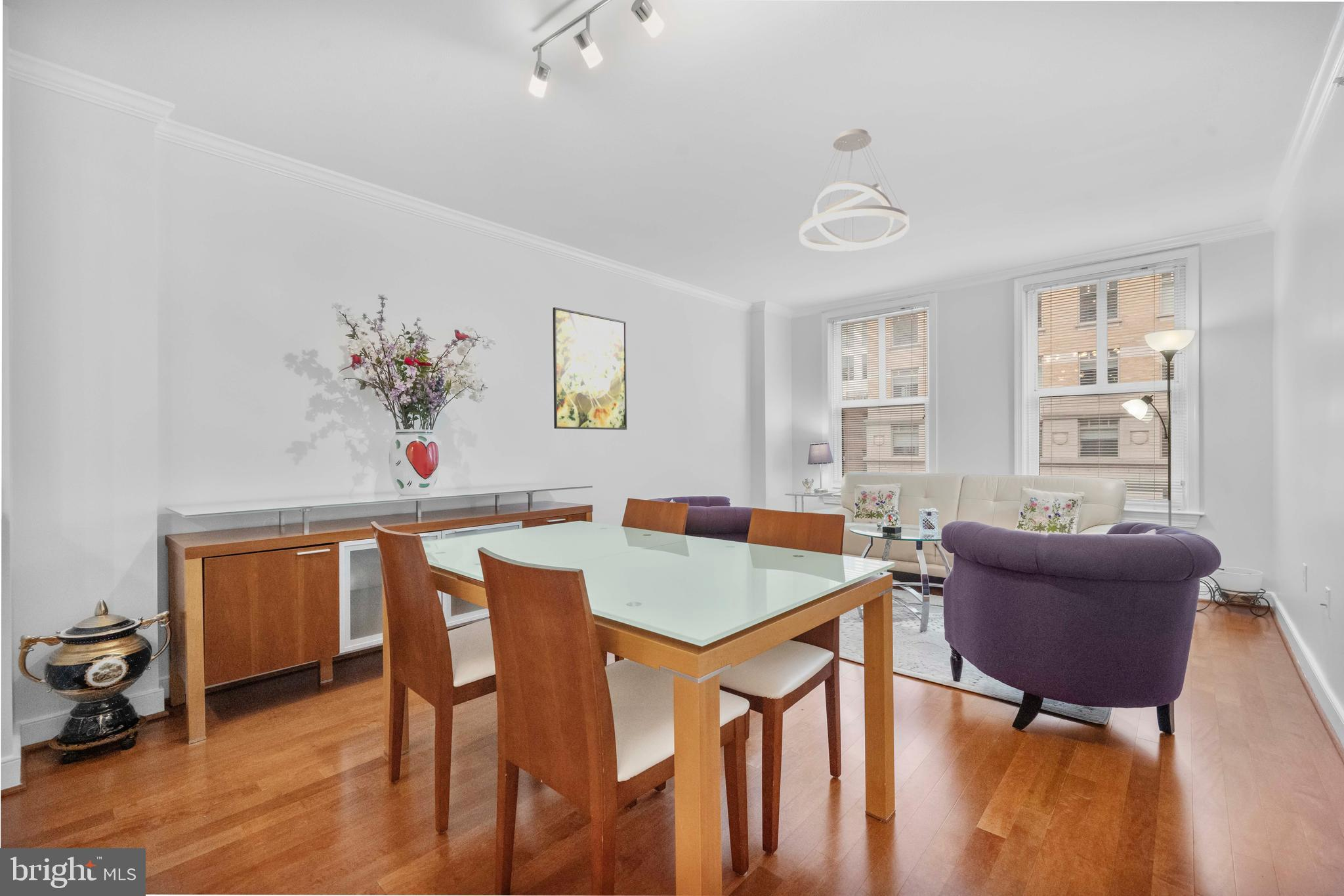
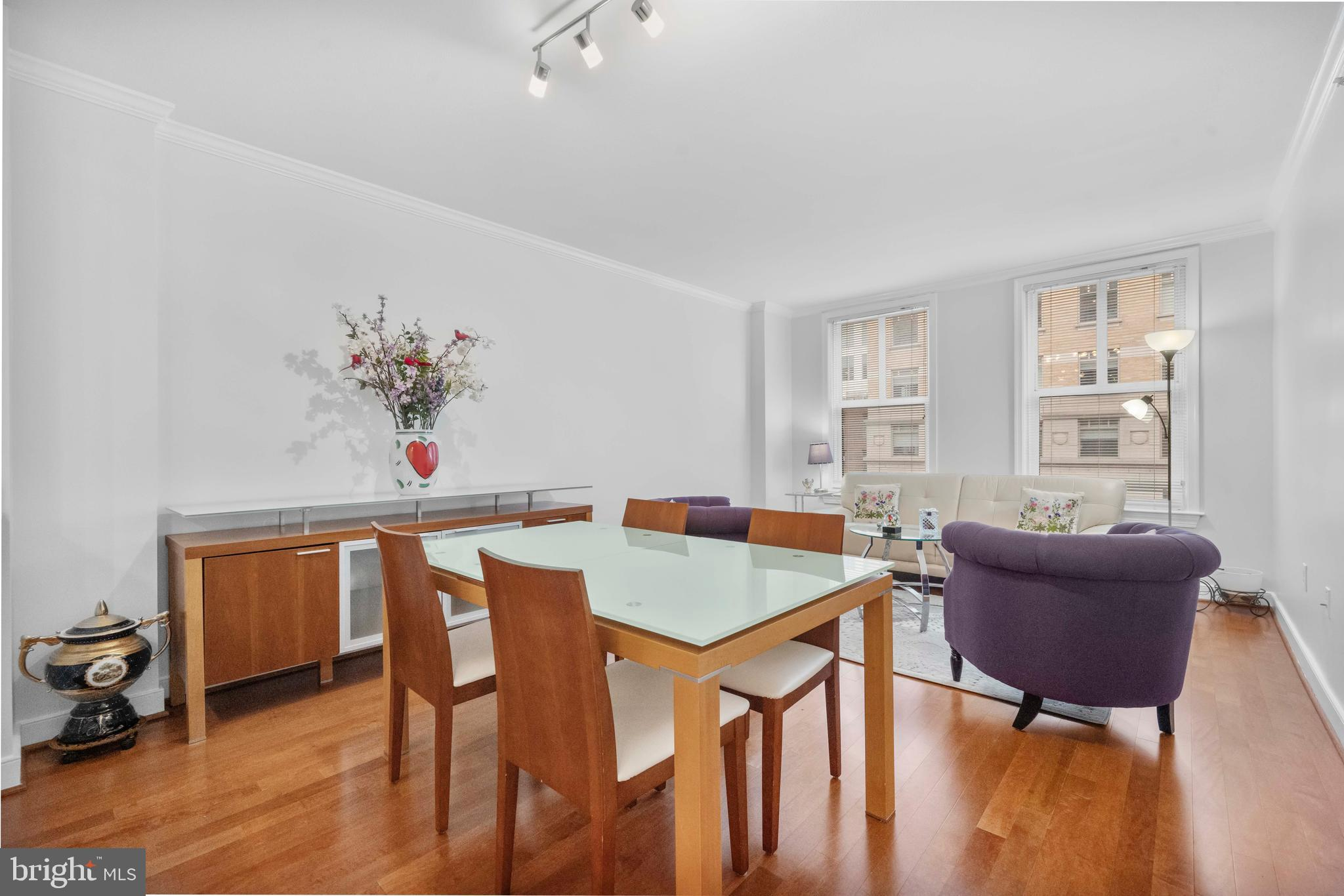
- pendant light (852, 188)
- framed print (592, 372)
